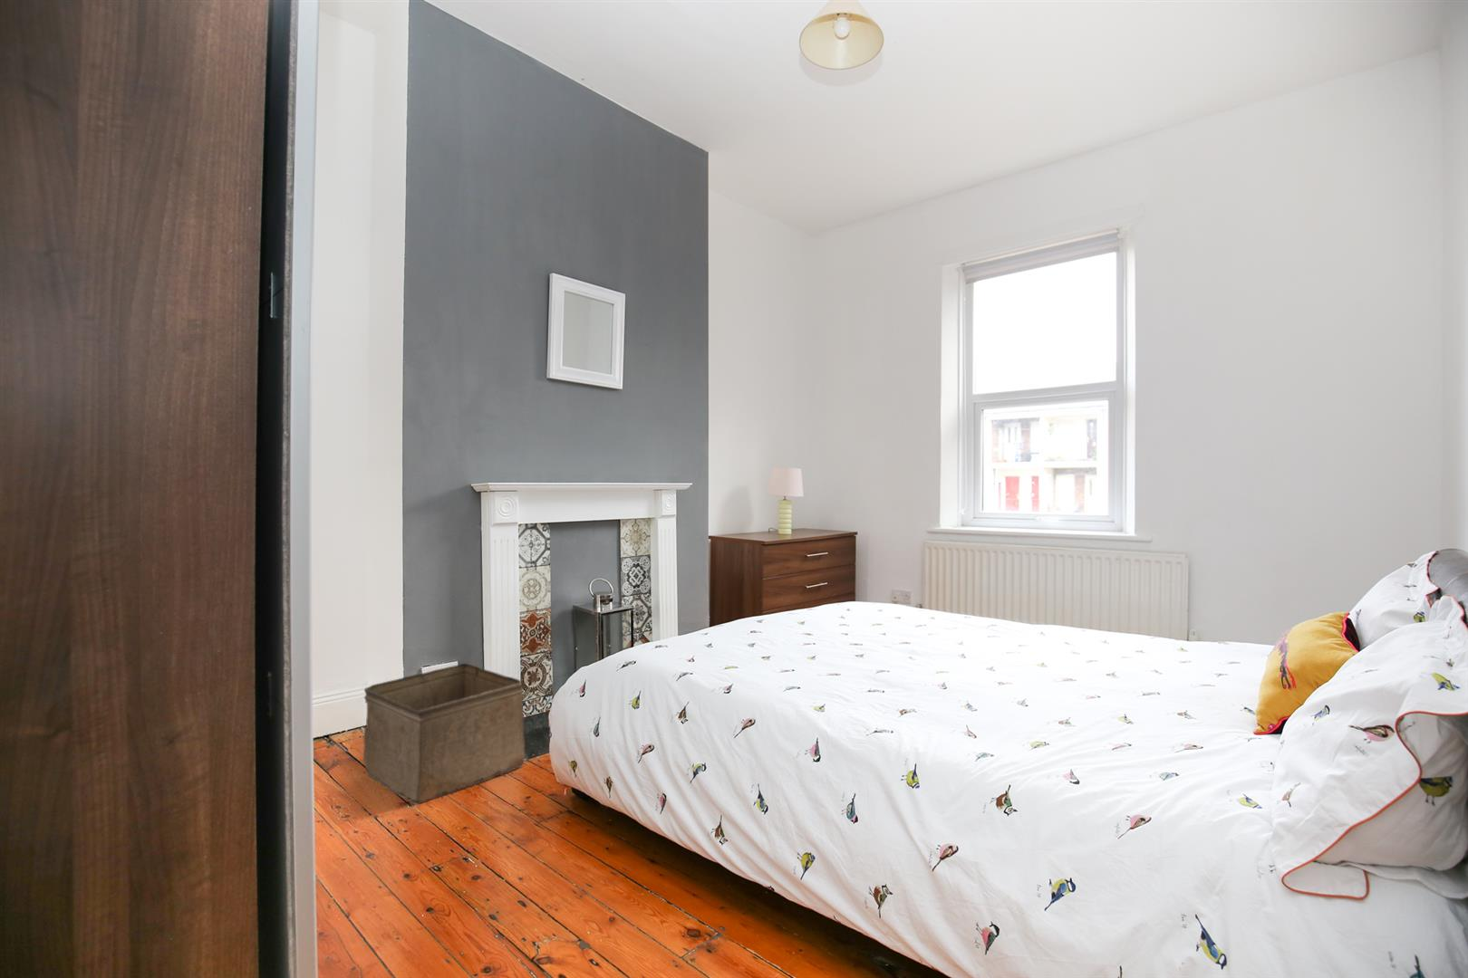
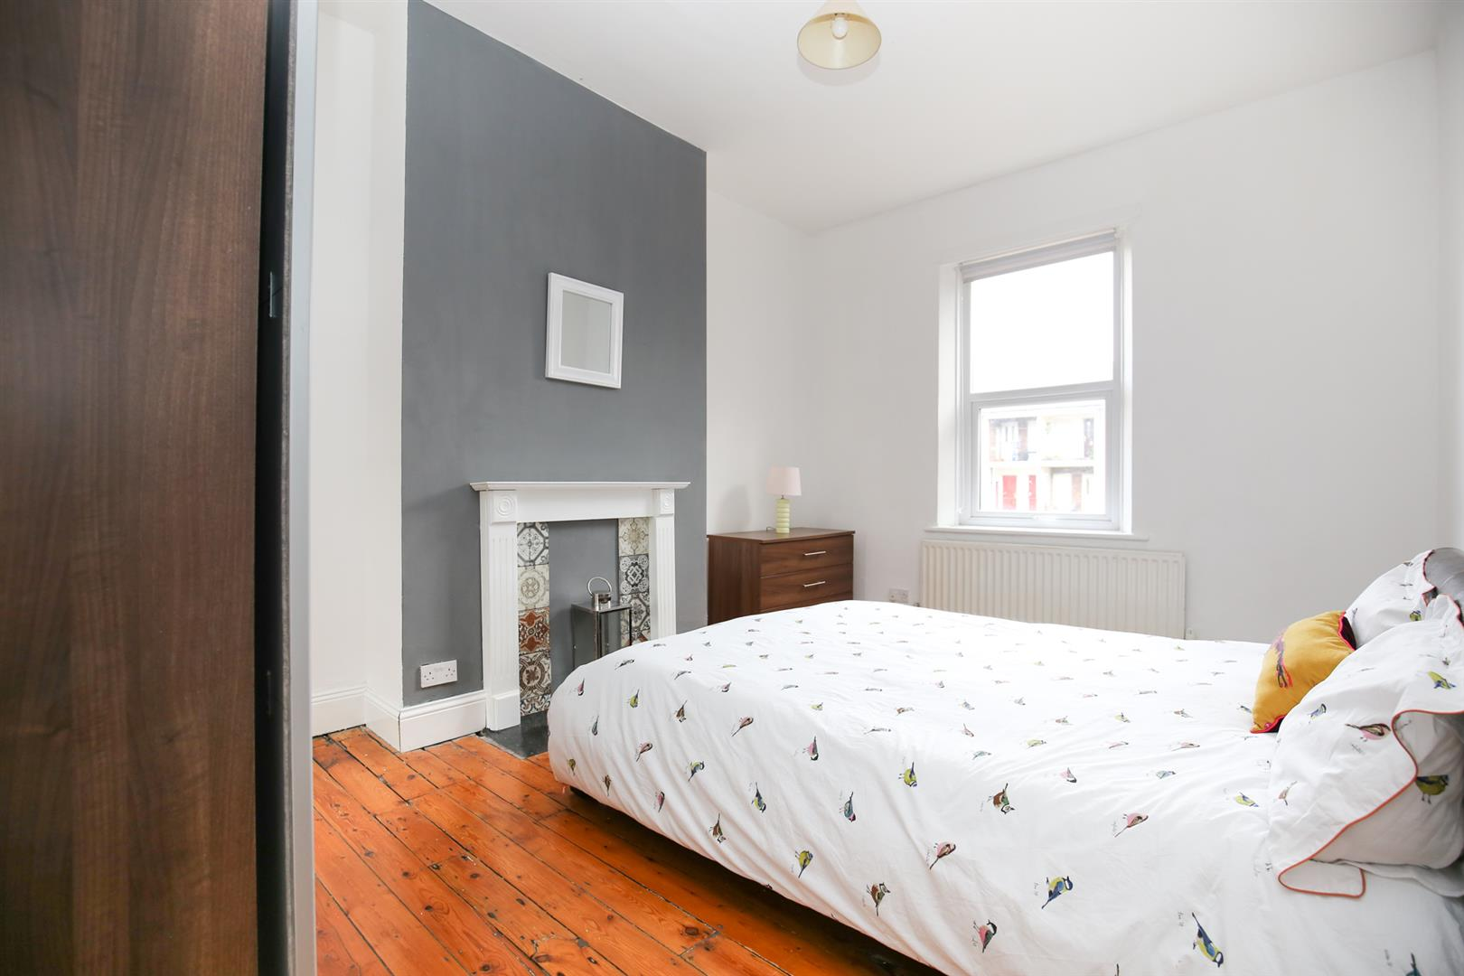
- storage bin (445, 726)
